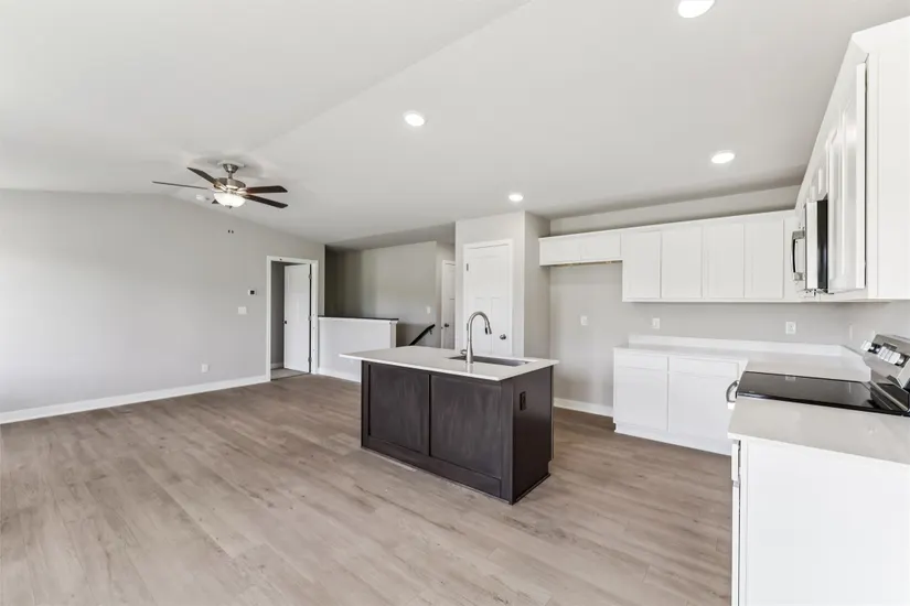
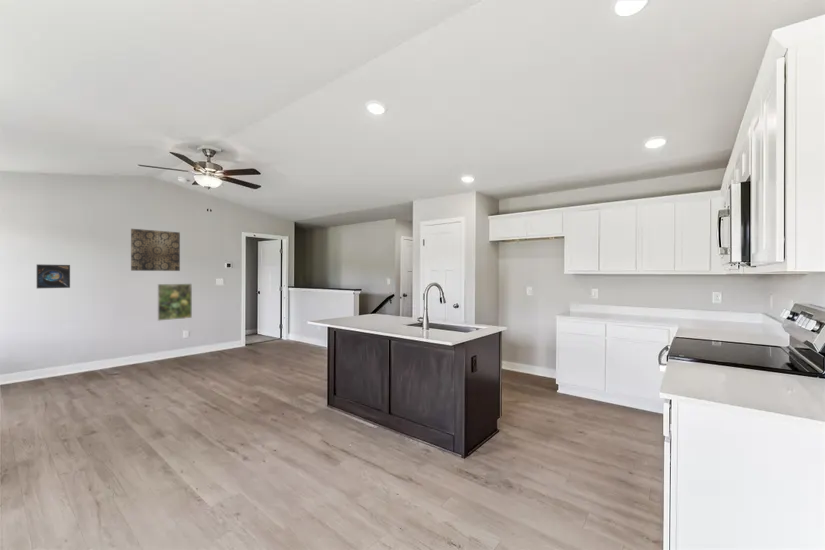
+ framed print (53, 276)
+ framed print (175, 301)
+ wall art (156, 250)
